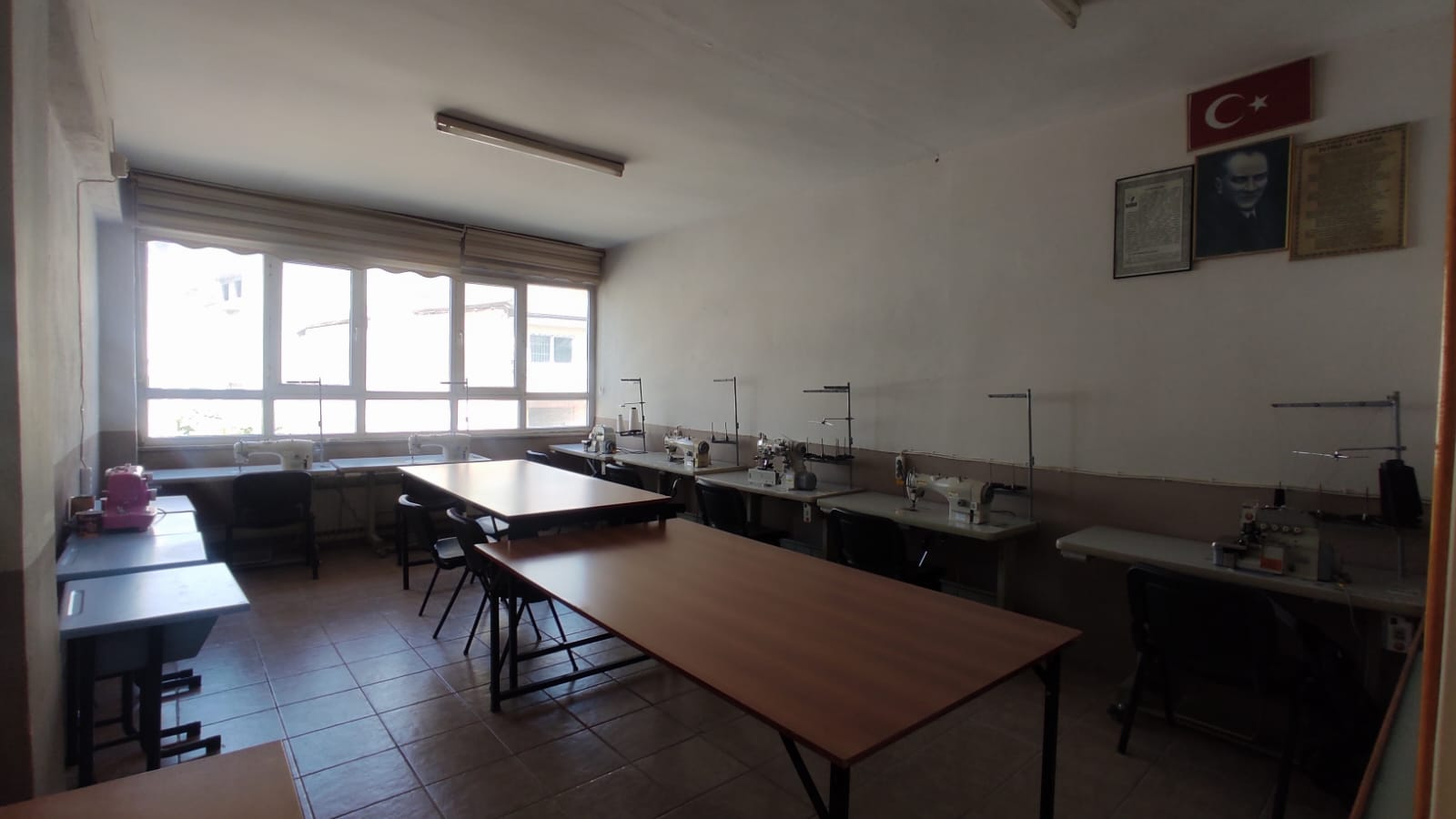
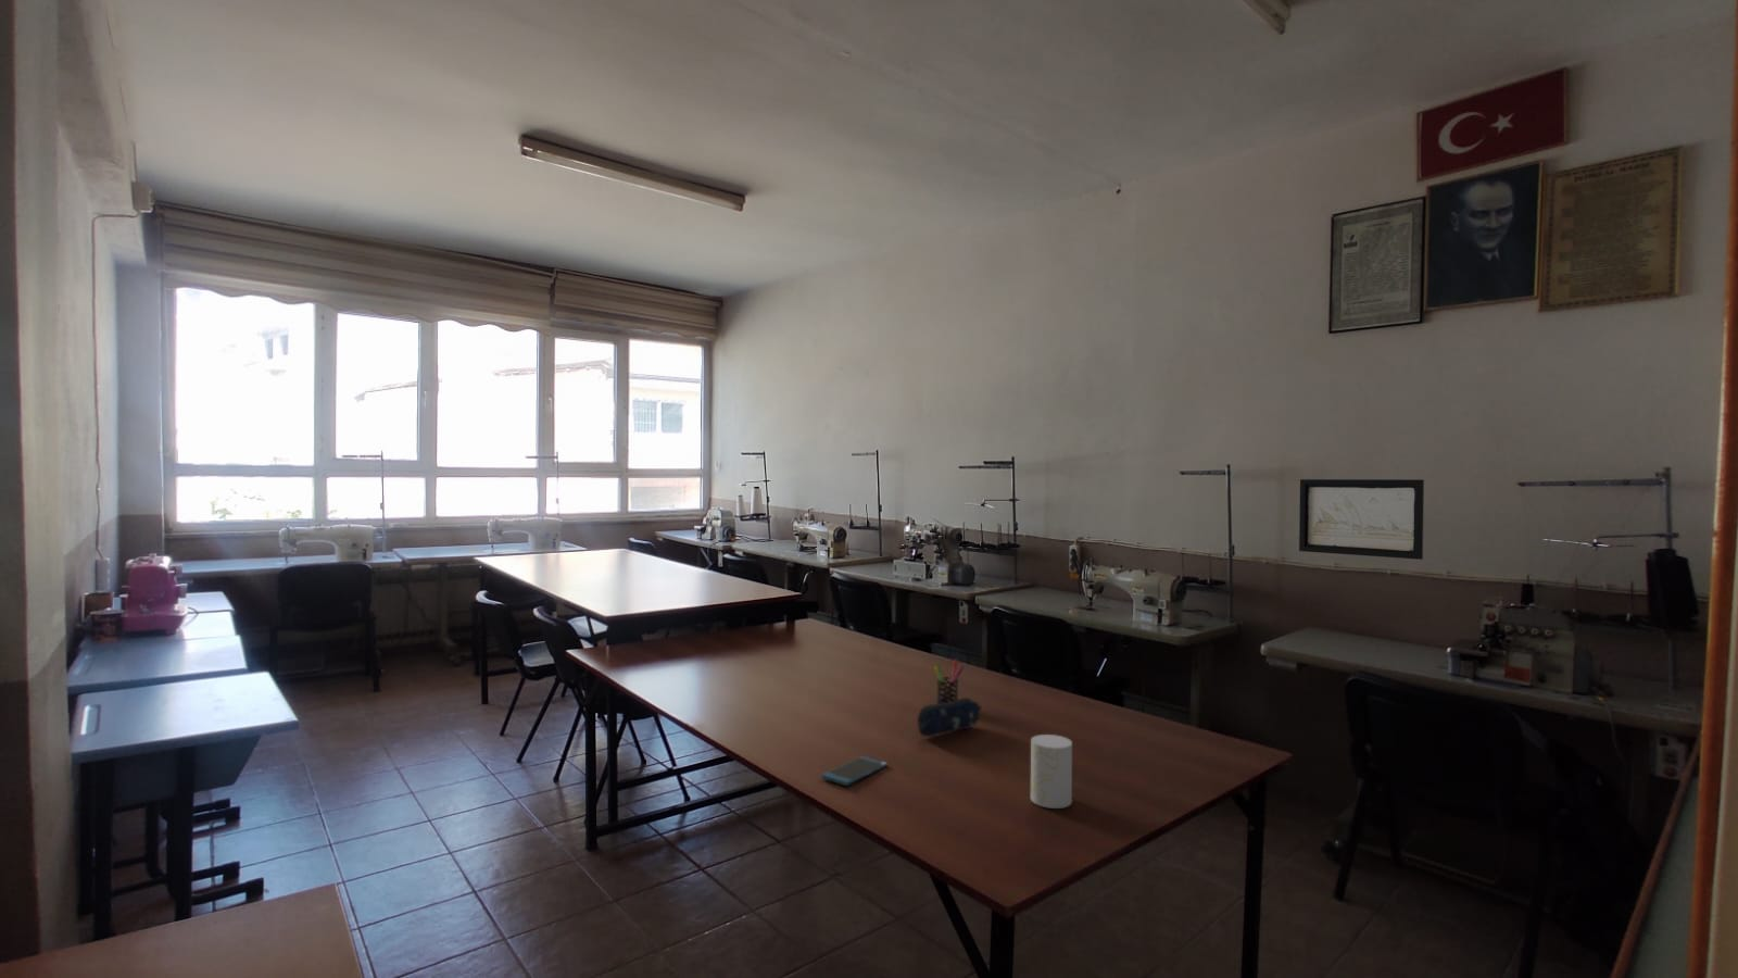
+ cup (1050, 770)
+ smartphone (855, 769)
+ pen holder (947, 682)
+ wall art (1358, 517)
+ pencil case (948, 716)
